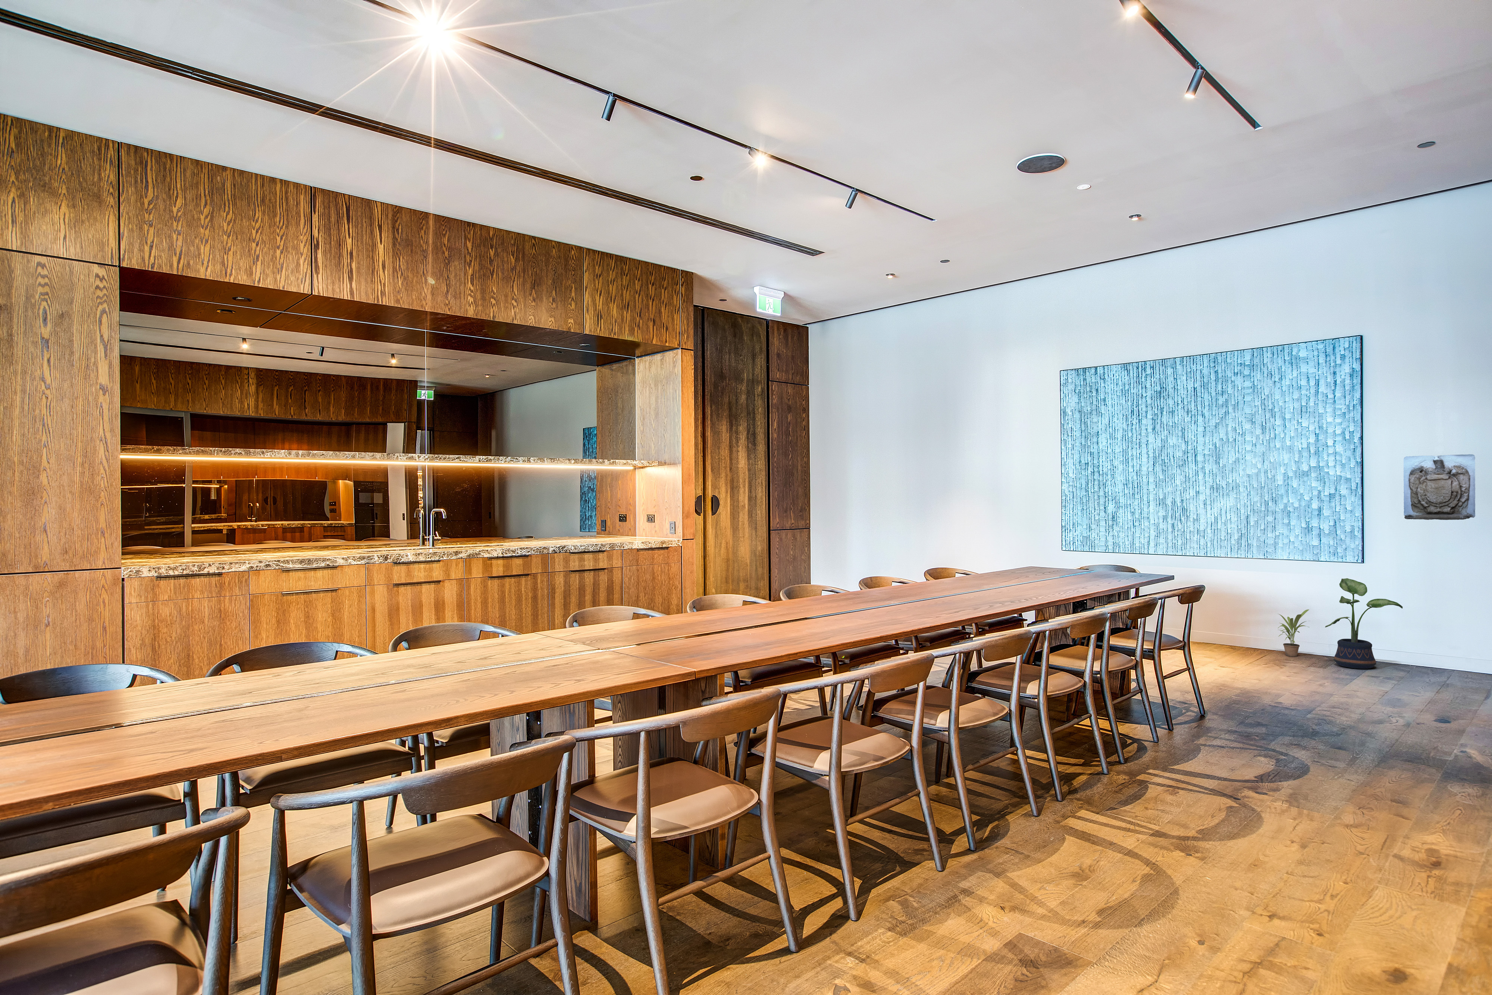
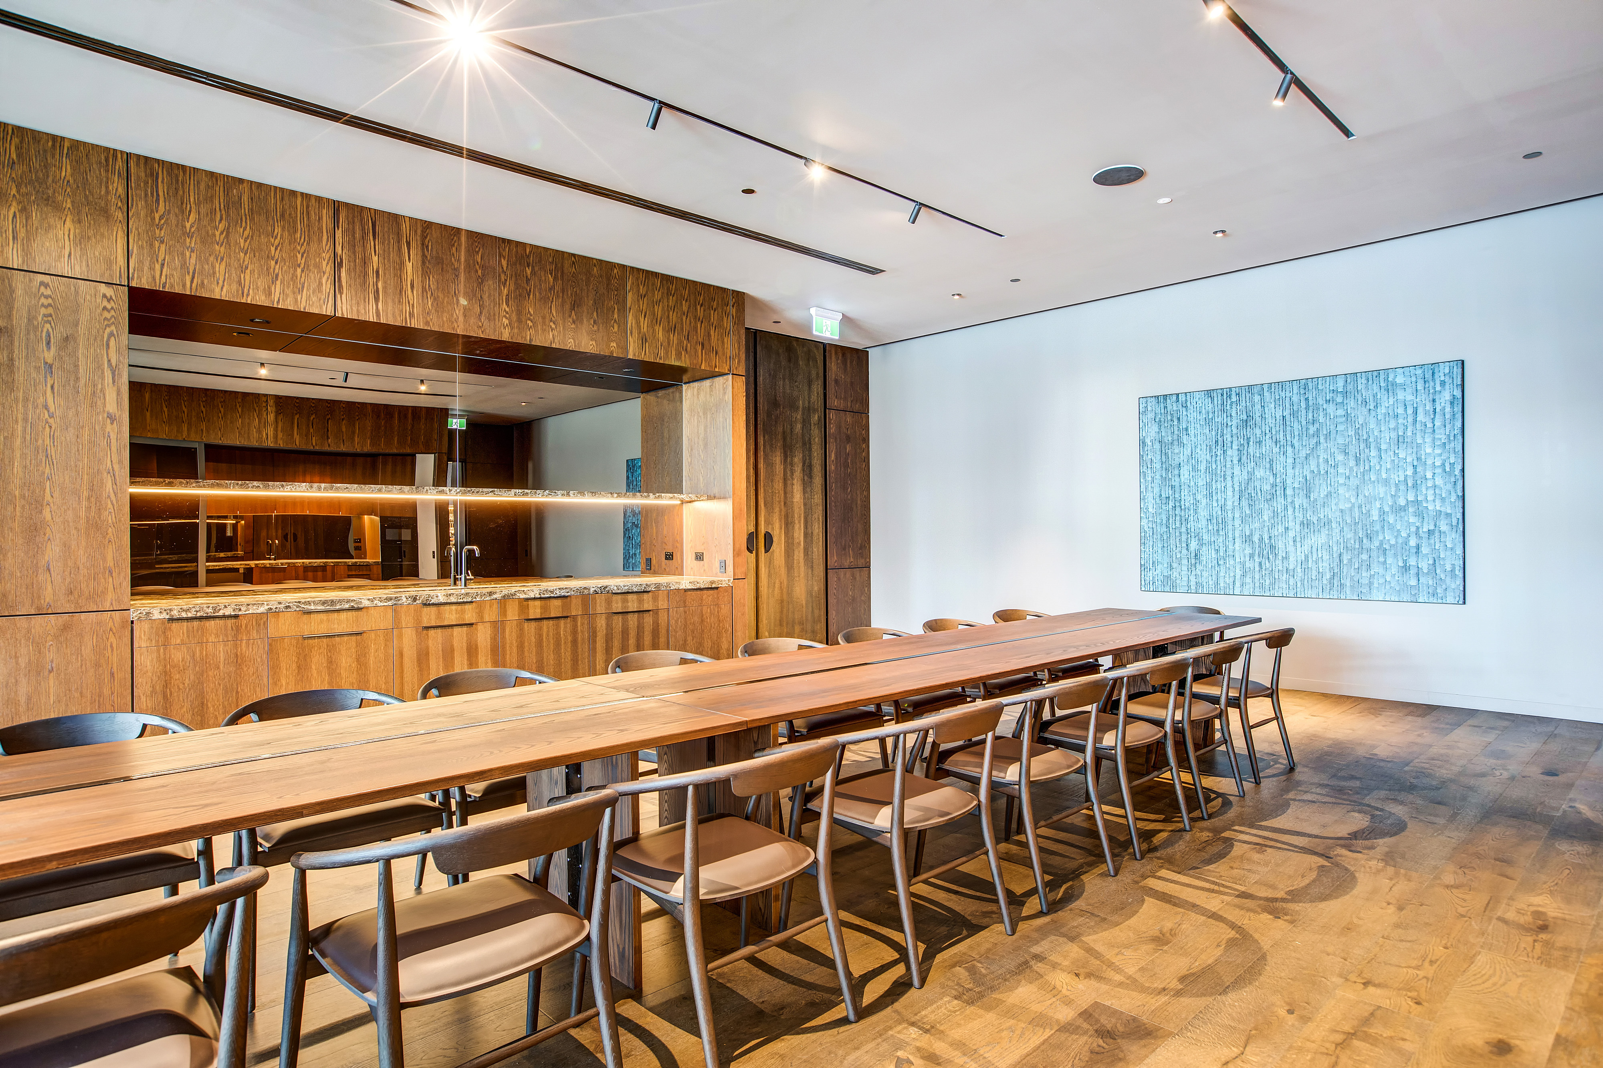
- wall sculpture (1439, 488)
- potted plant (1359, 623)
- potted plant (1293, 633)
